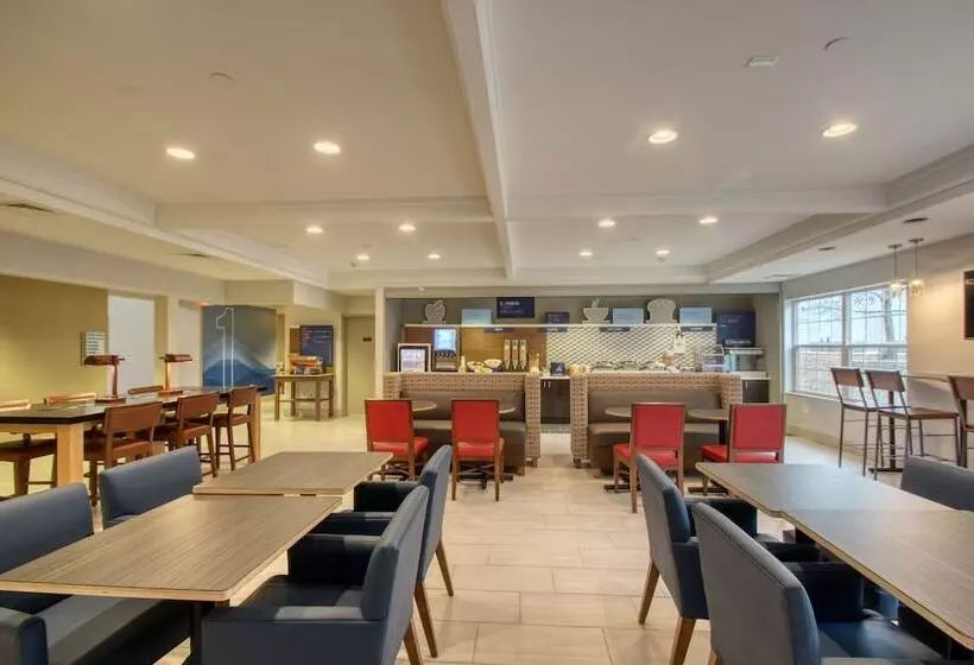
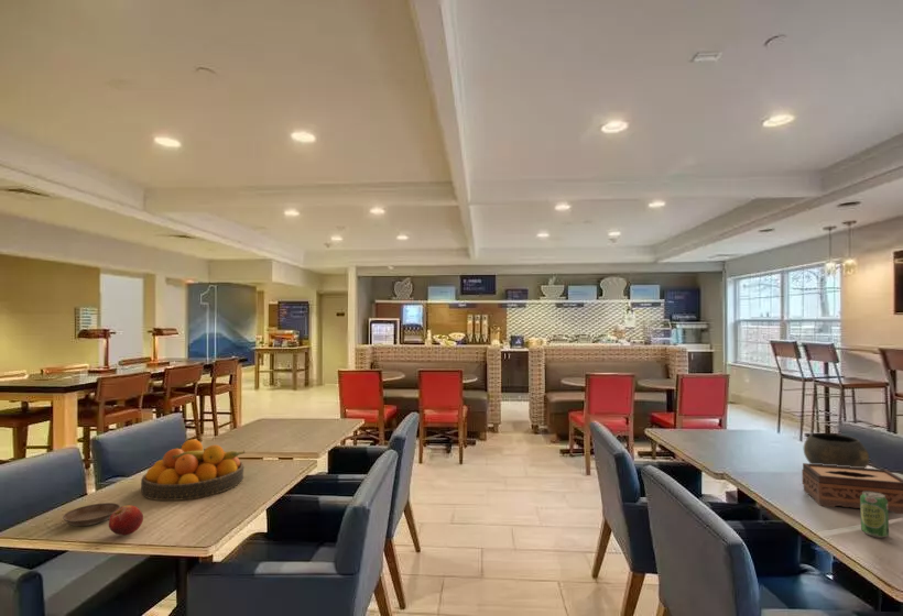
+ fruit bowl (194, 464)
+ fruit (126, 519)
+ saucer (91, 515)
+ beverage can (873, 514)
+ bowl (835, 455)
+ tissue box (853, 487)
